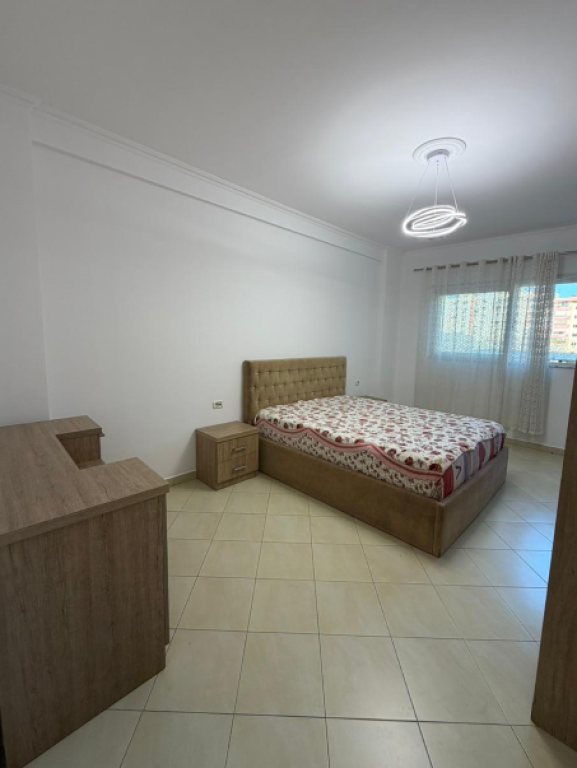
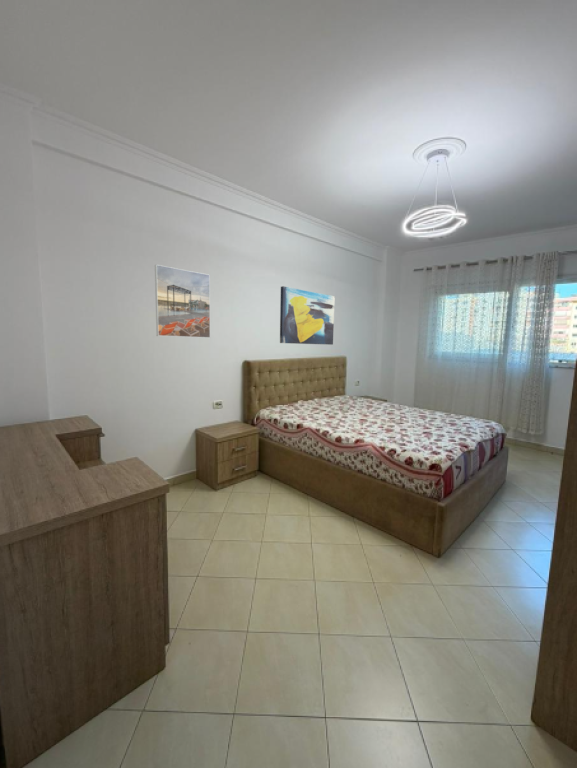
+ wall art (309, 318)
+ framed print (184, 303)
